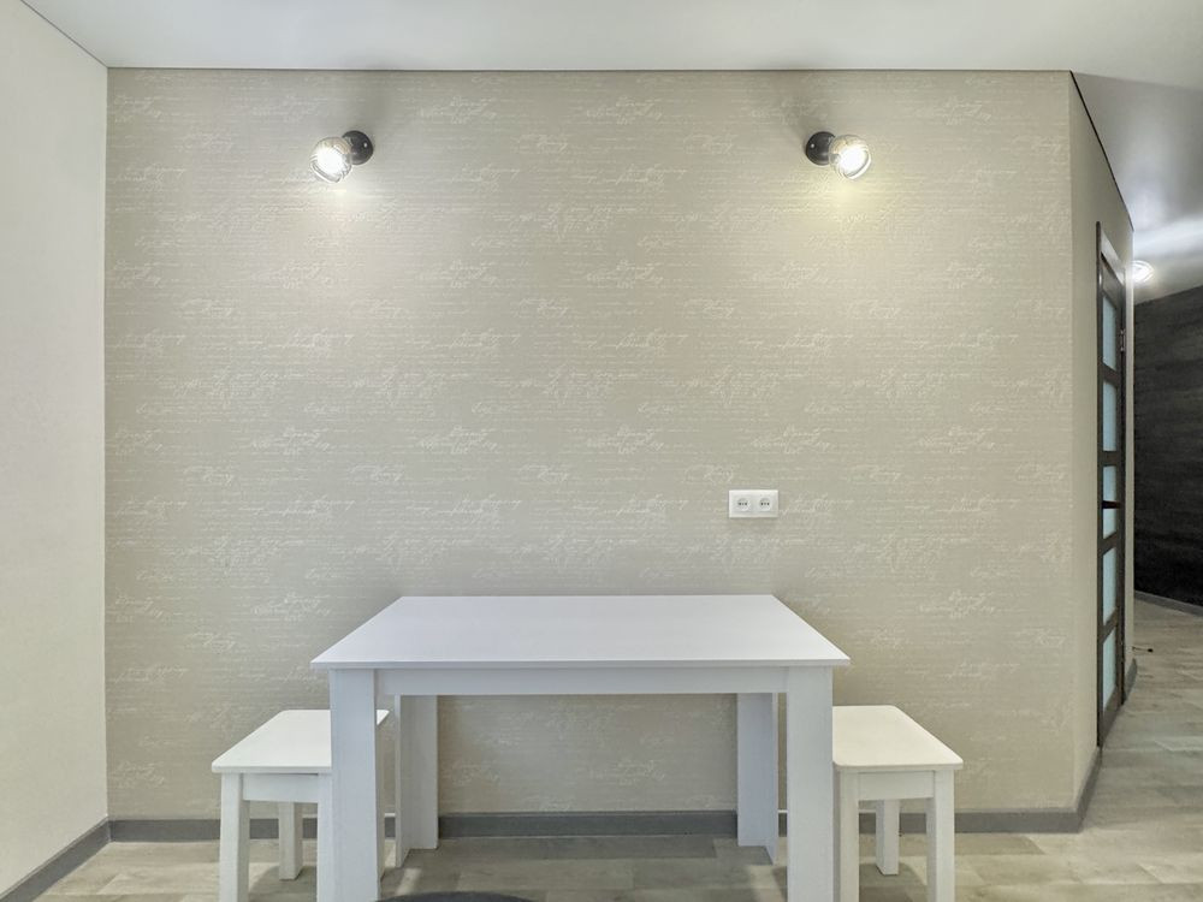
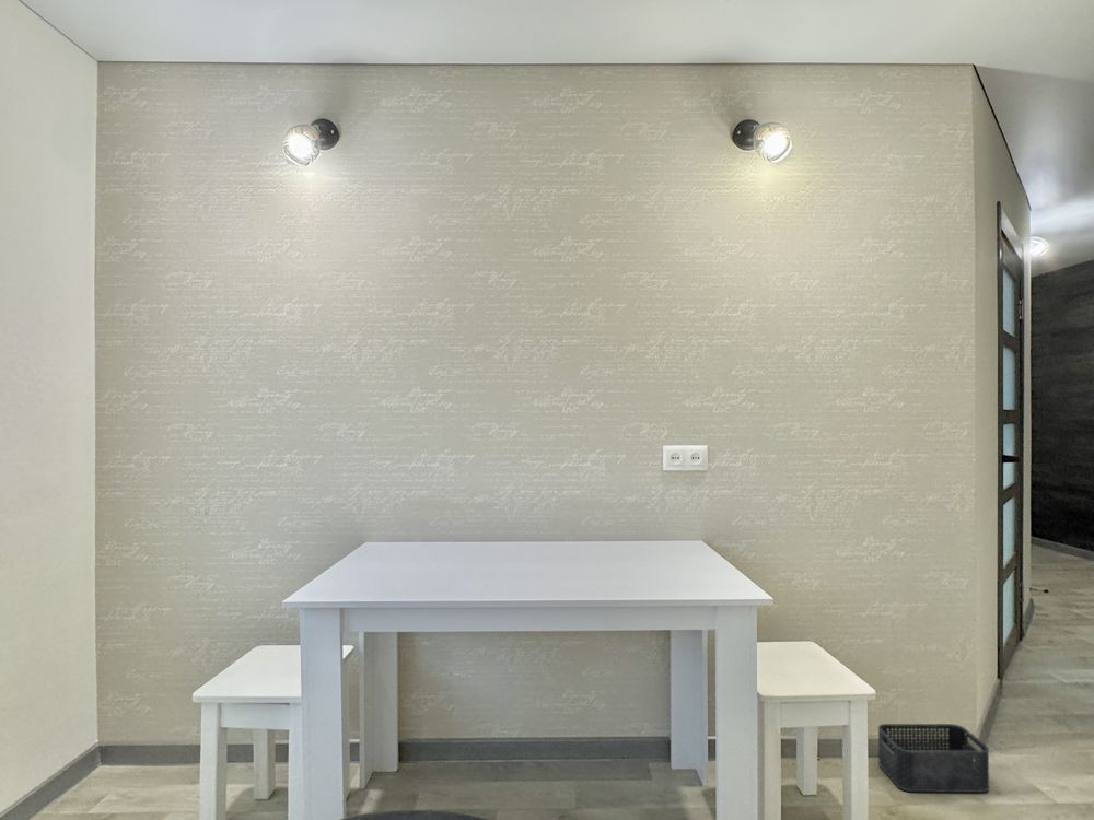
+ storage bin (931, 757)
